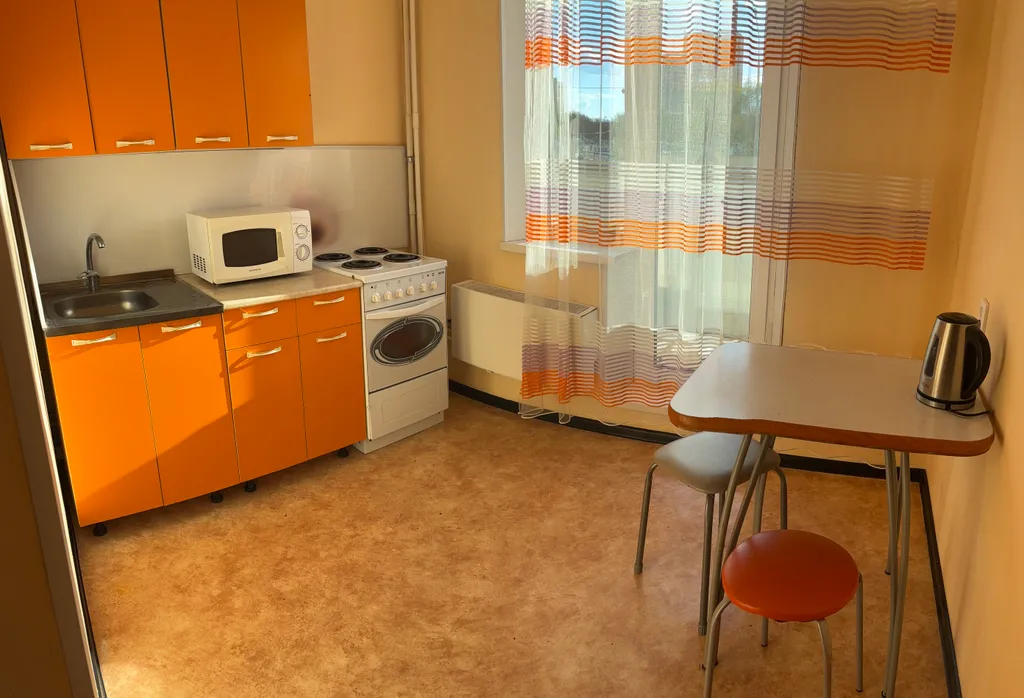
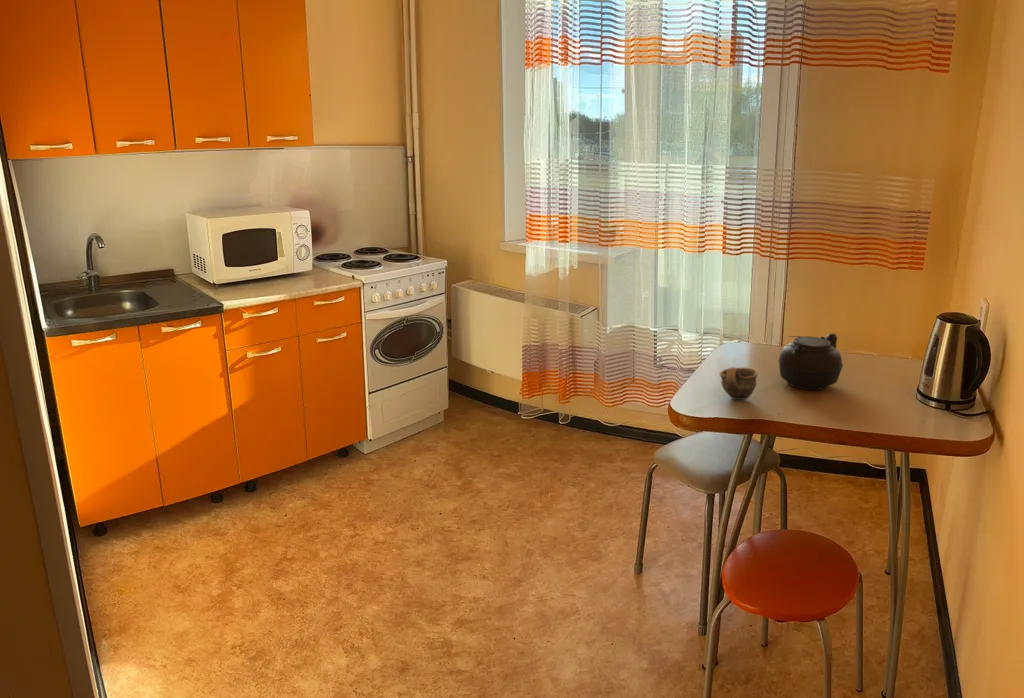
+ teapot (813, 361)
+ cup (735, 381)
